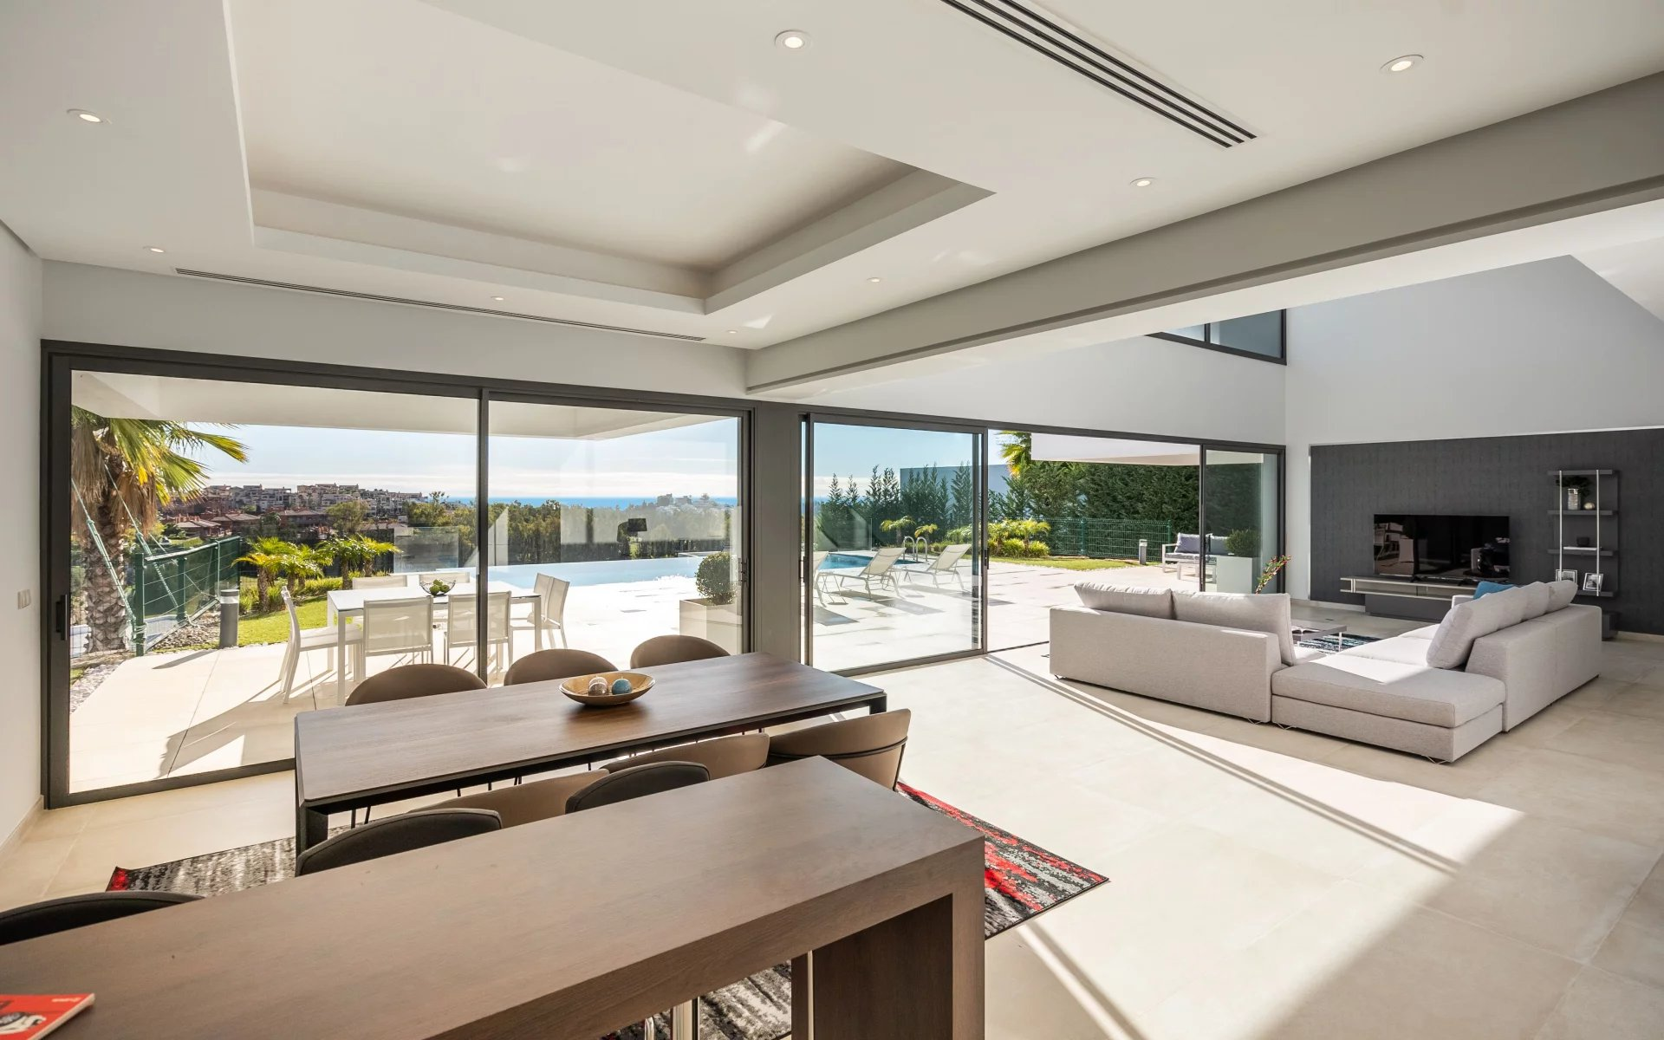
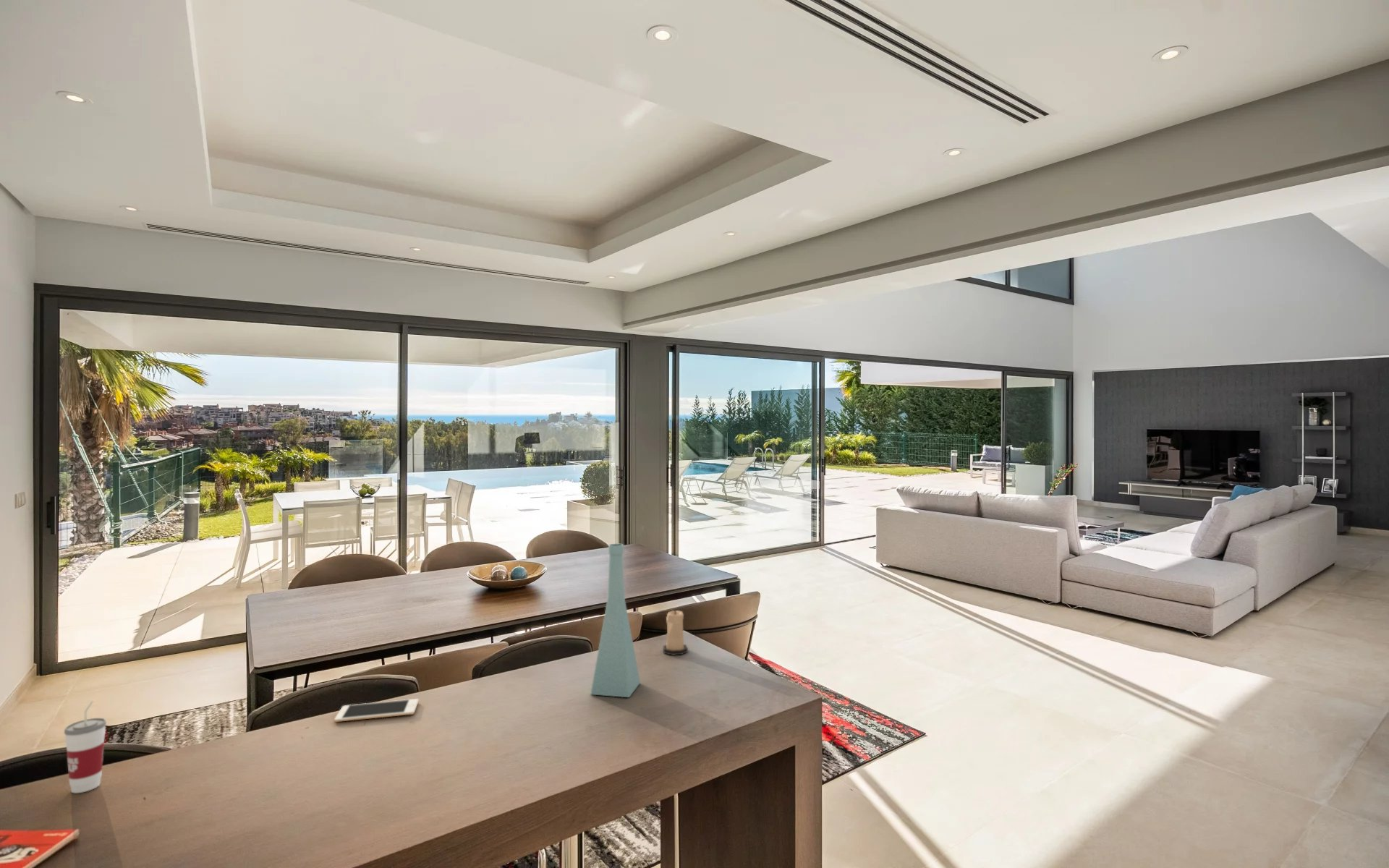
+ cell phone (378, 710)
+ cup (85, 744)
+ vase (616, 616)
+ candle (675, 629)
